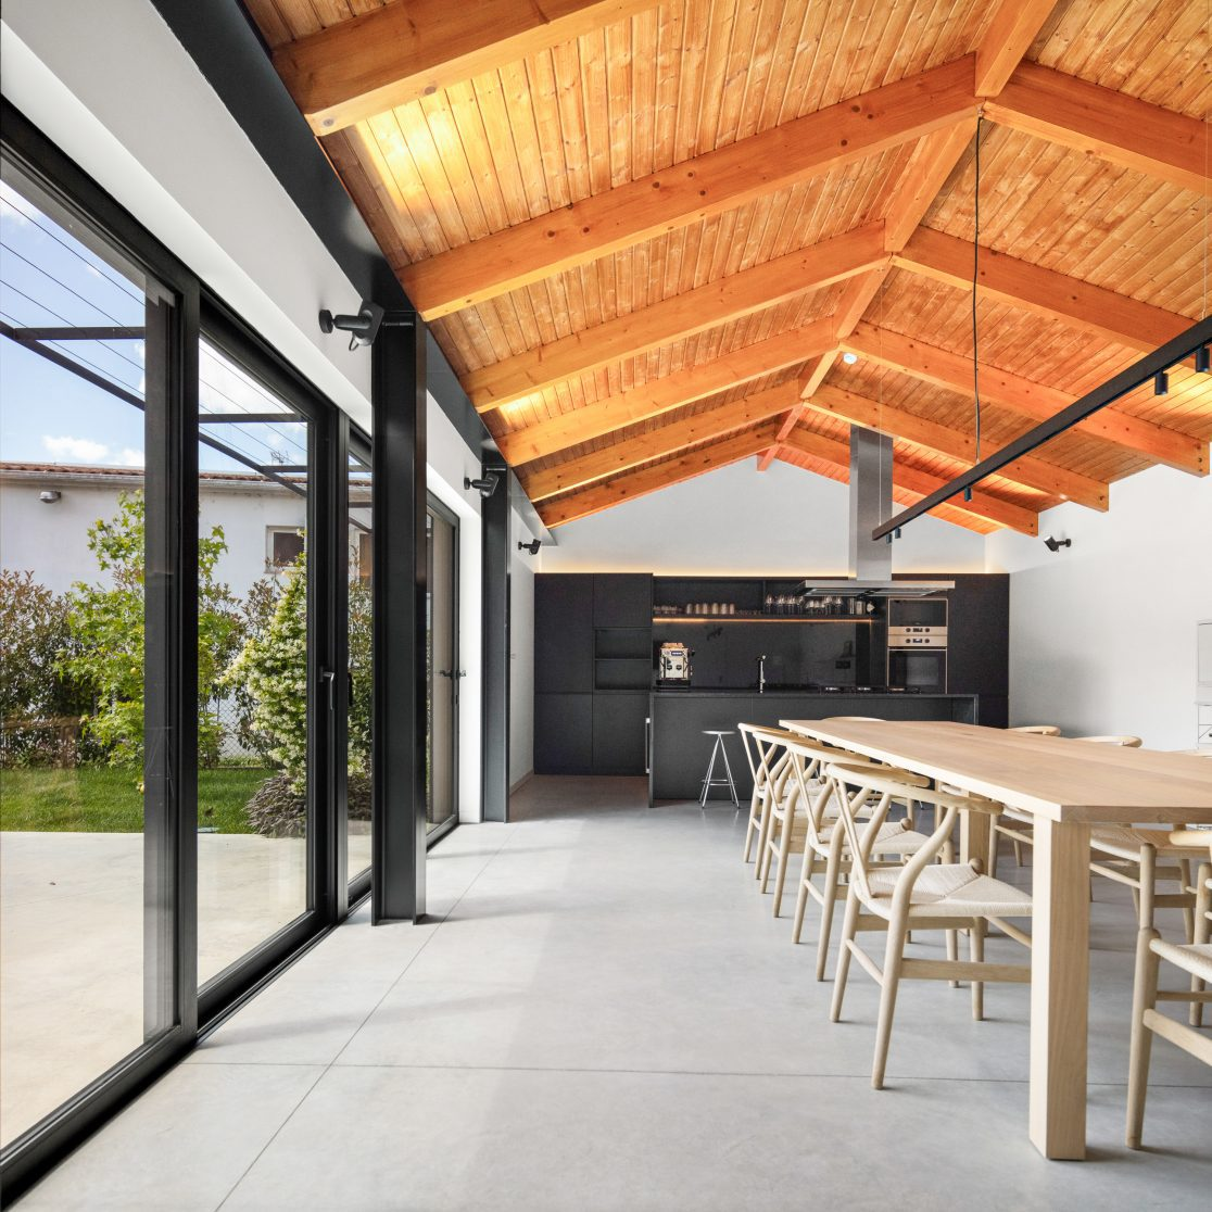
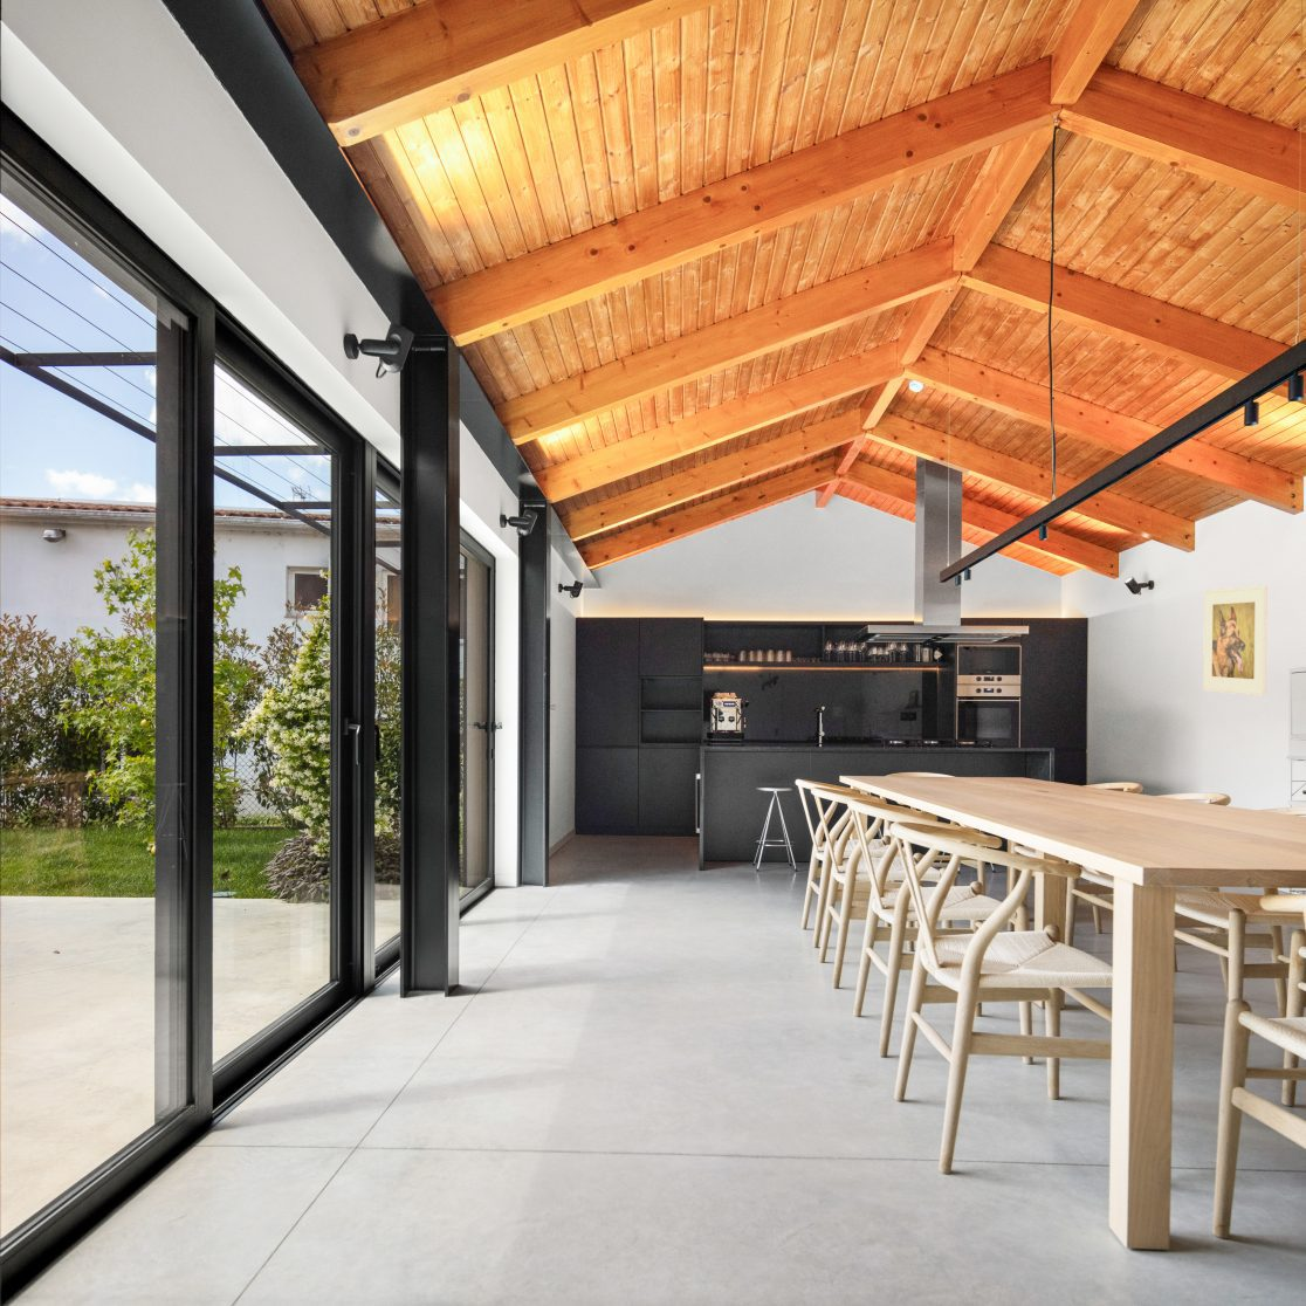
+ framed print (1233, 640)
